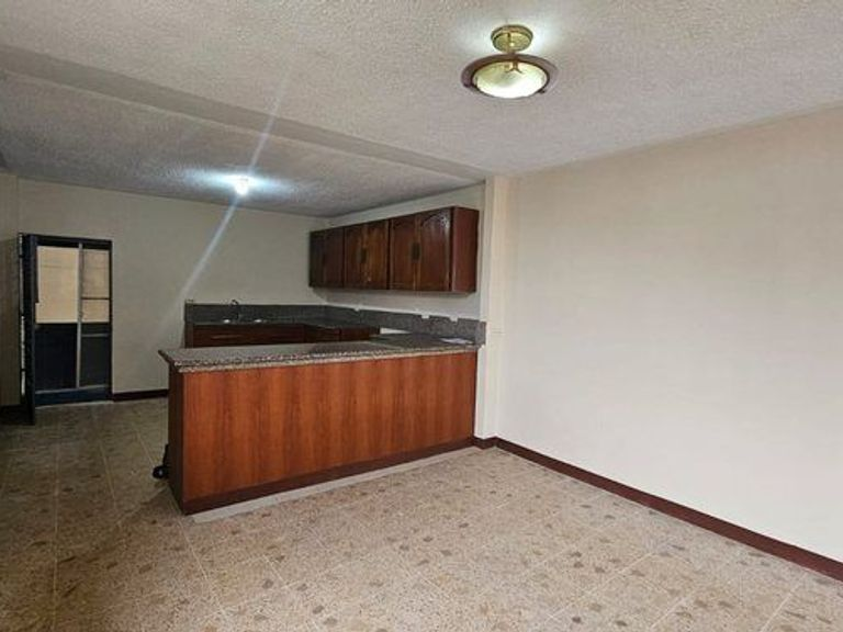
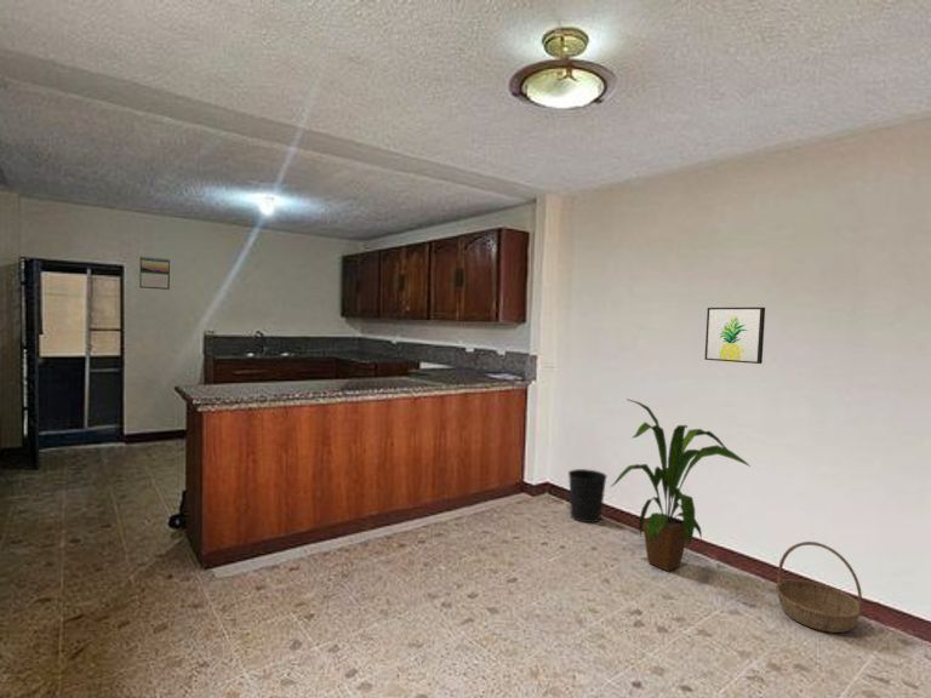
+ basket (818, 583)
+ house plant (679, 488)
+ wastebasket (586, 496)
+ calendar (154, 273)
+ wall art (733, 334)
